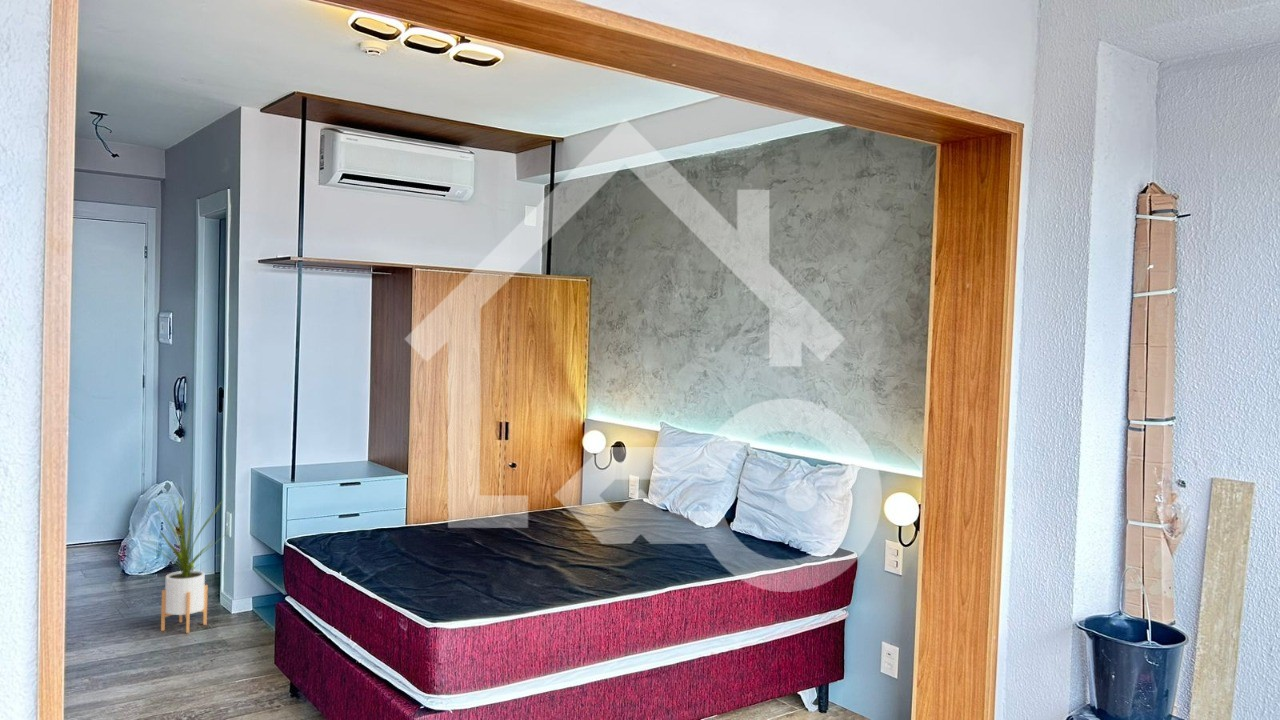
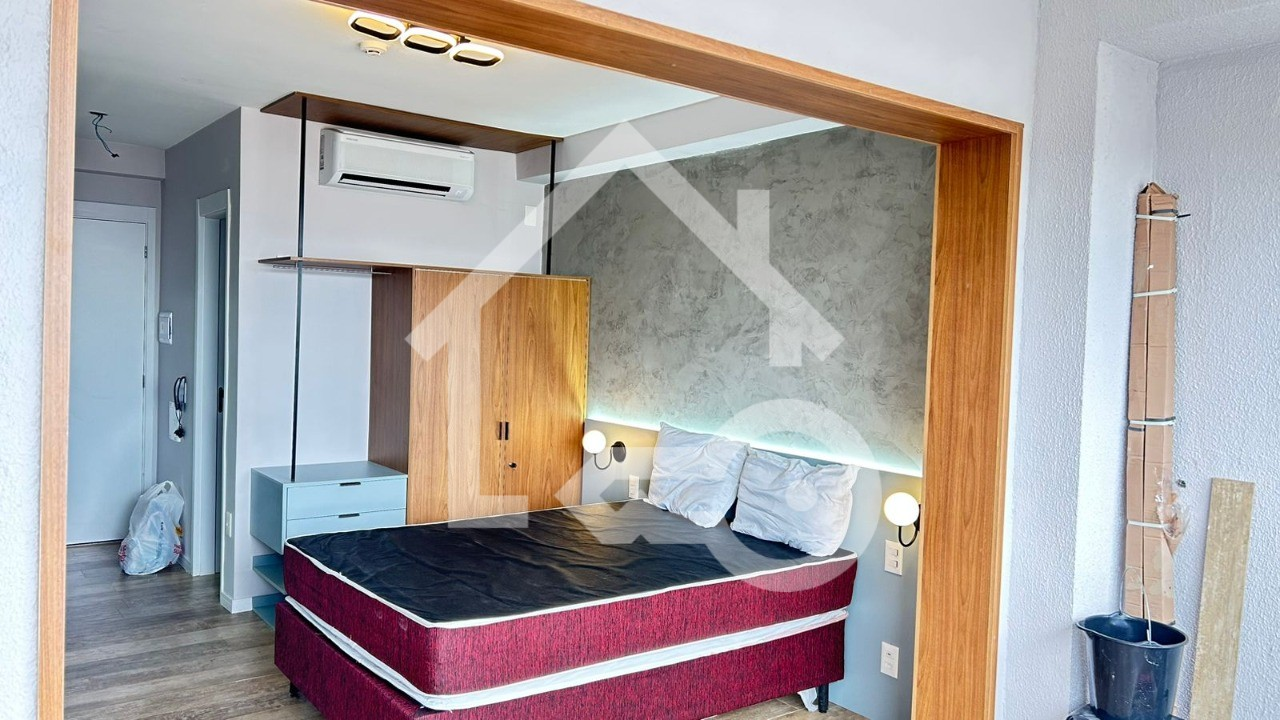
- house plant (186, 557)
